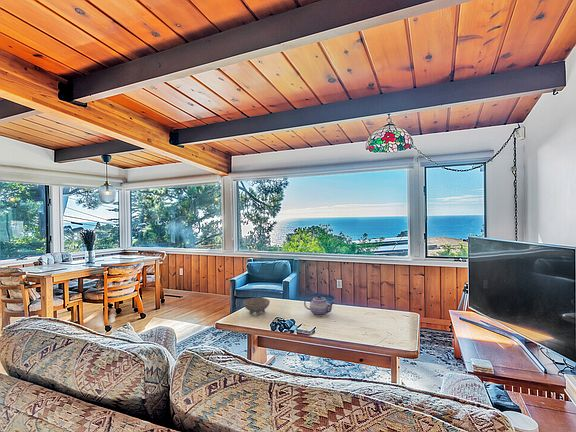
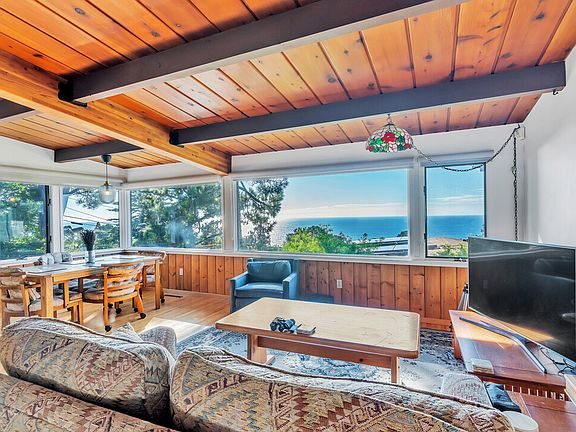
- teapot (319, 304)
- bowl (256, 307)
